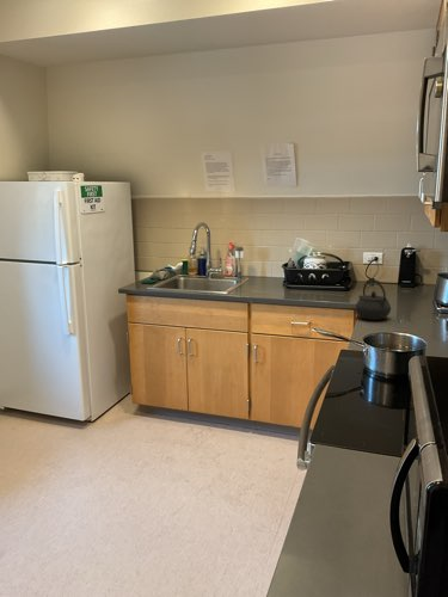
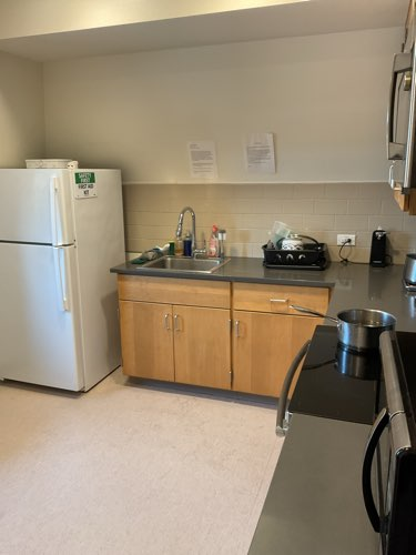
- kettle (372, 298)
